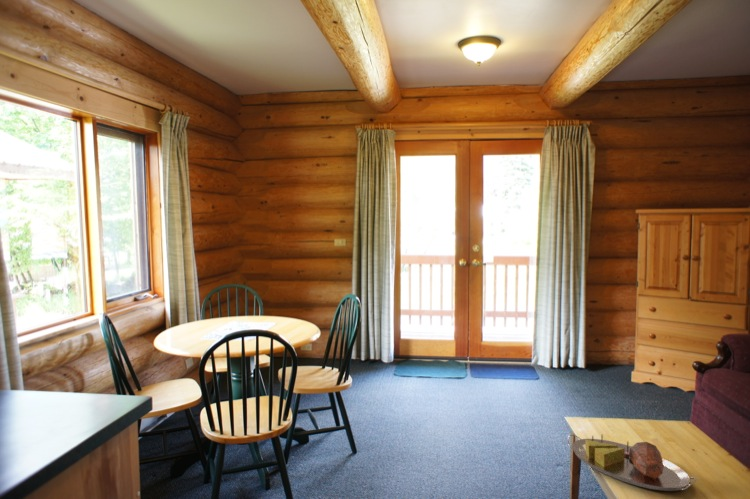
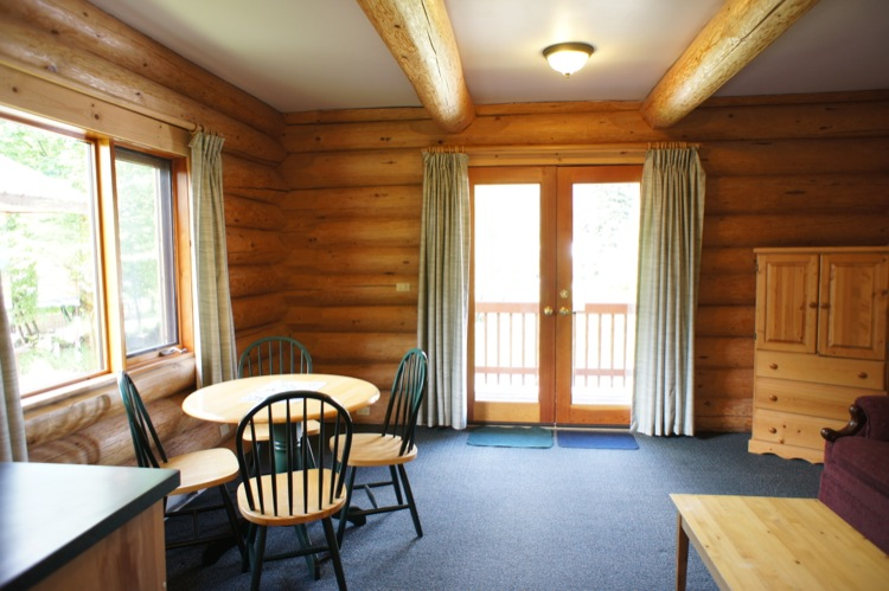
- serving tray (626, 451)
